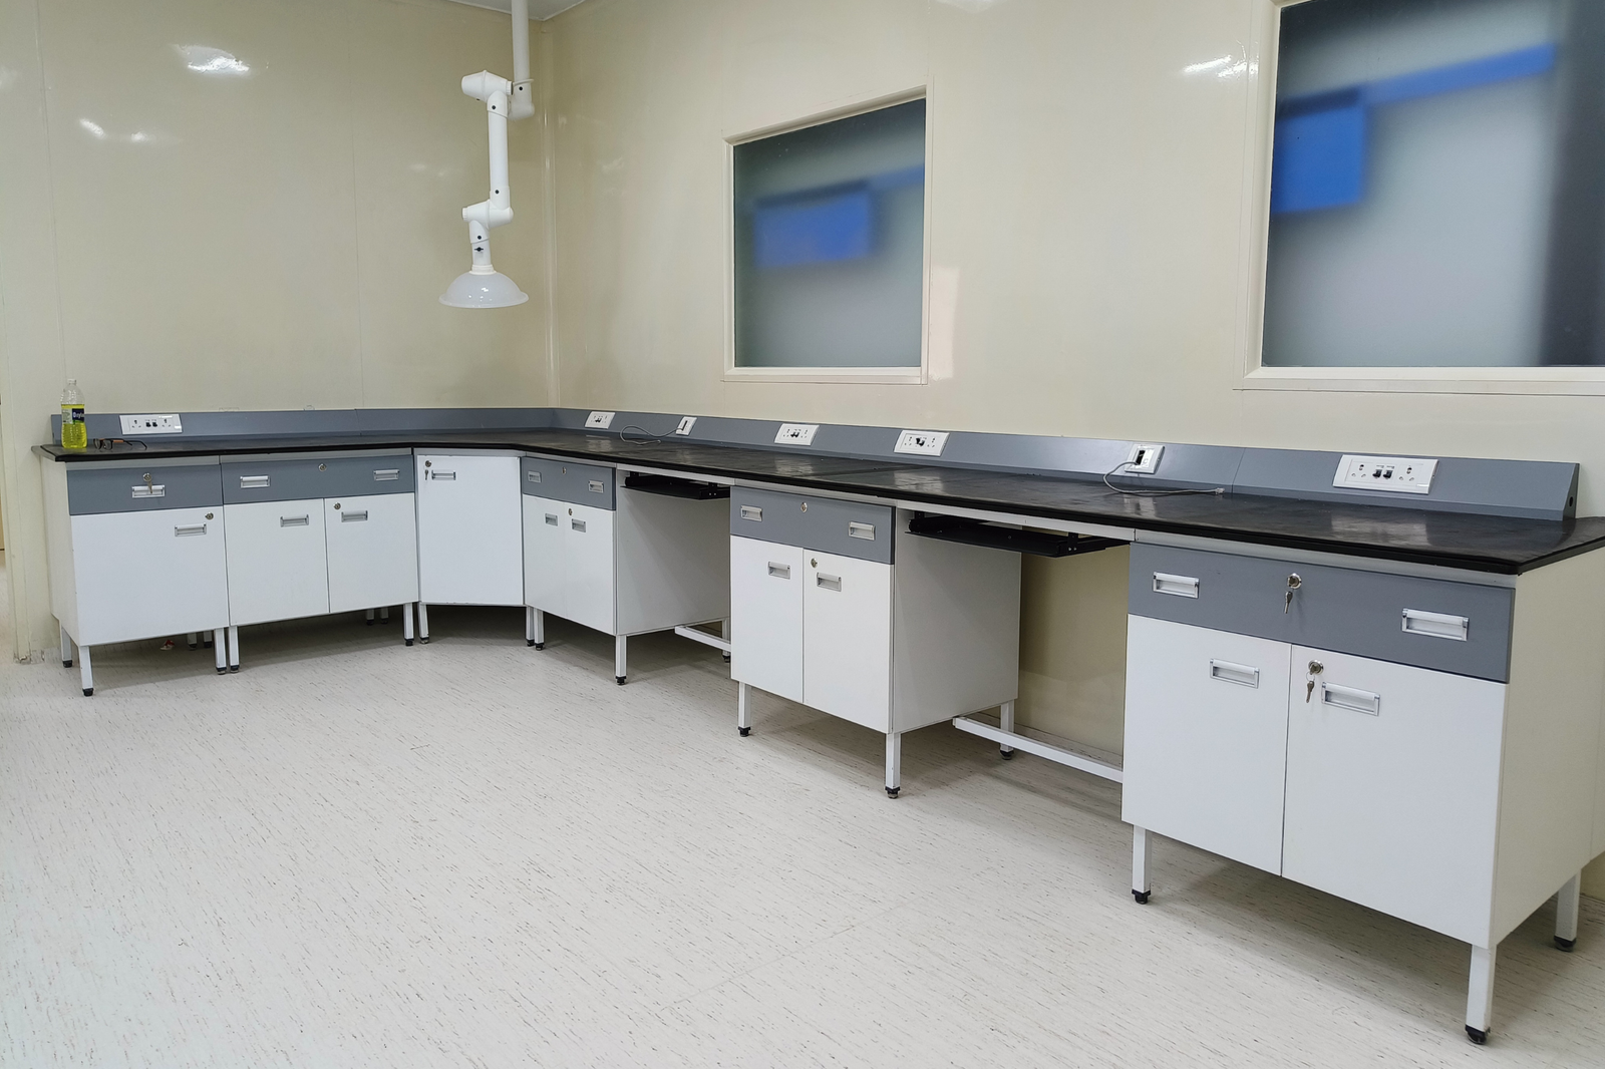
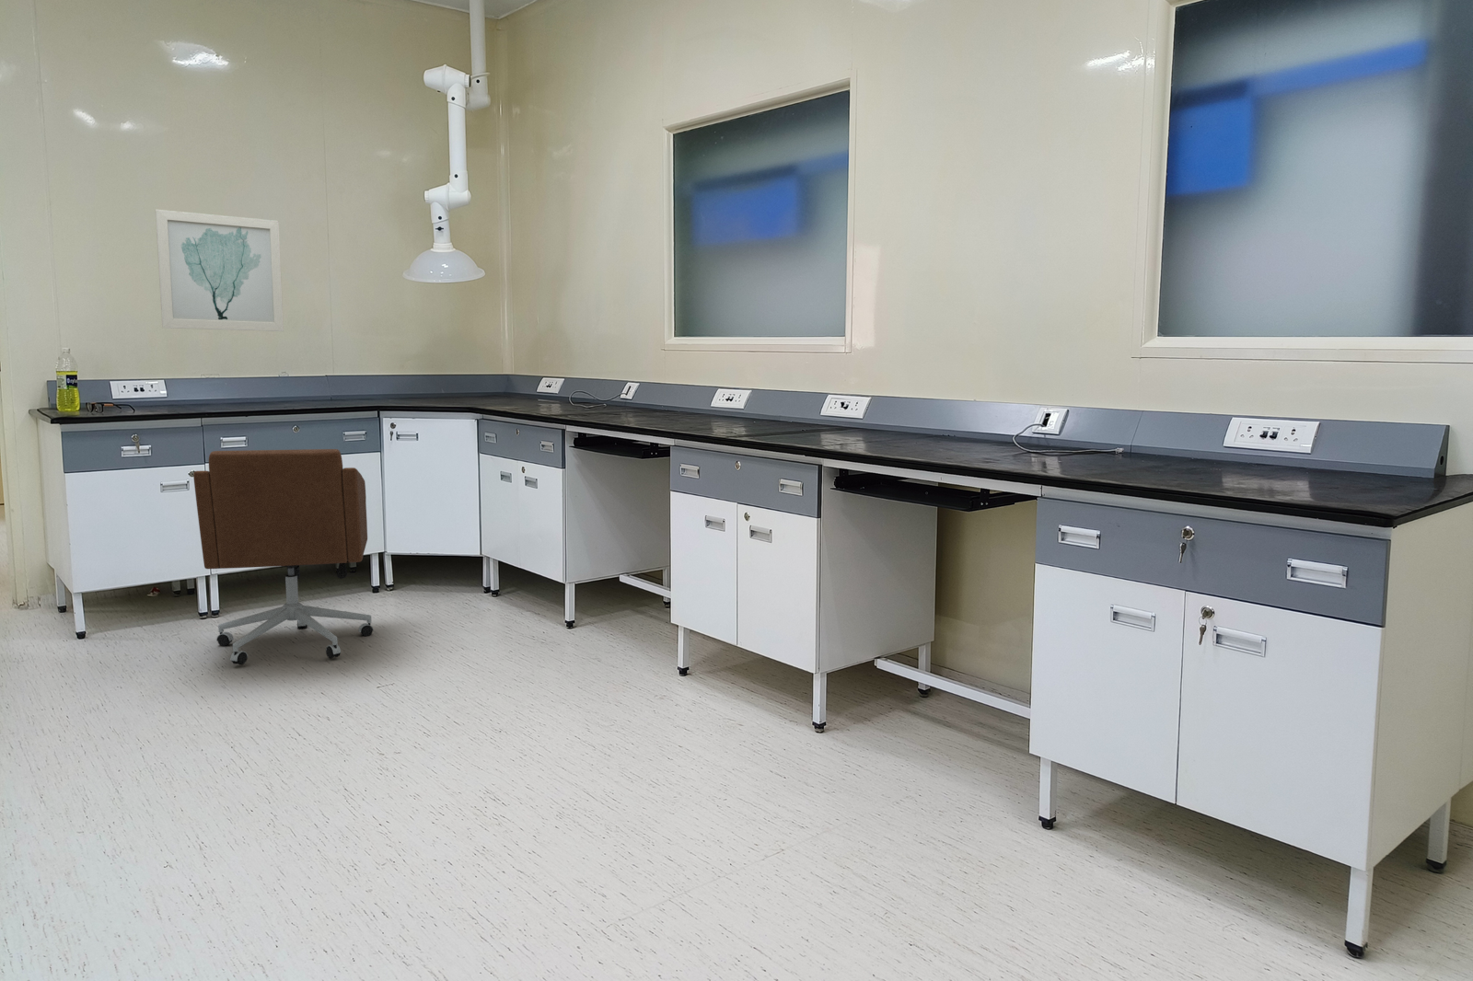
+ wall art (222, 273)
+ office chair (289, 546)
